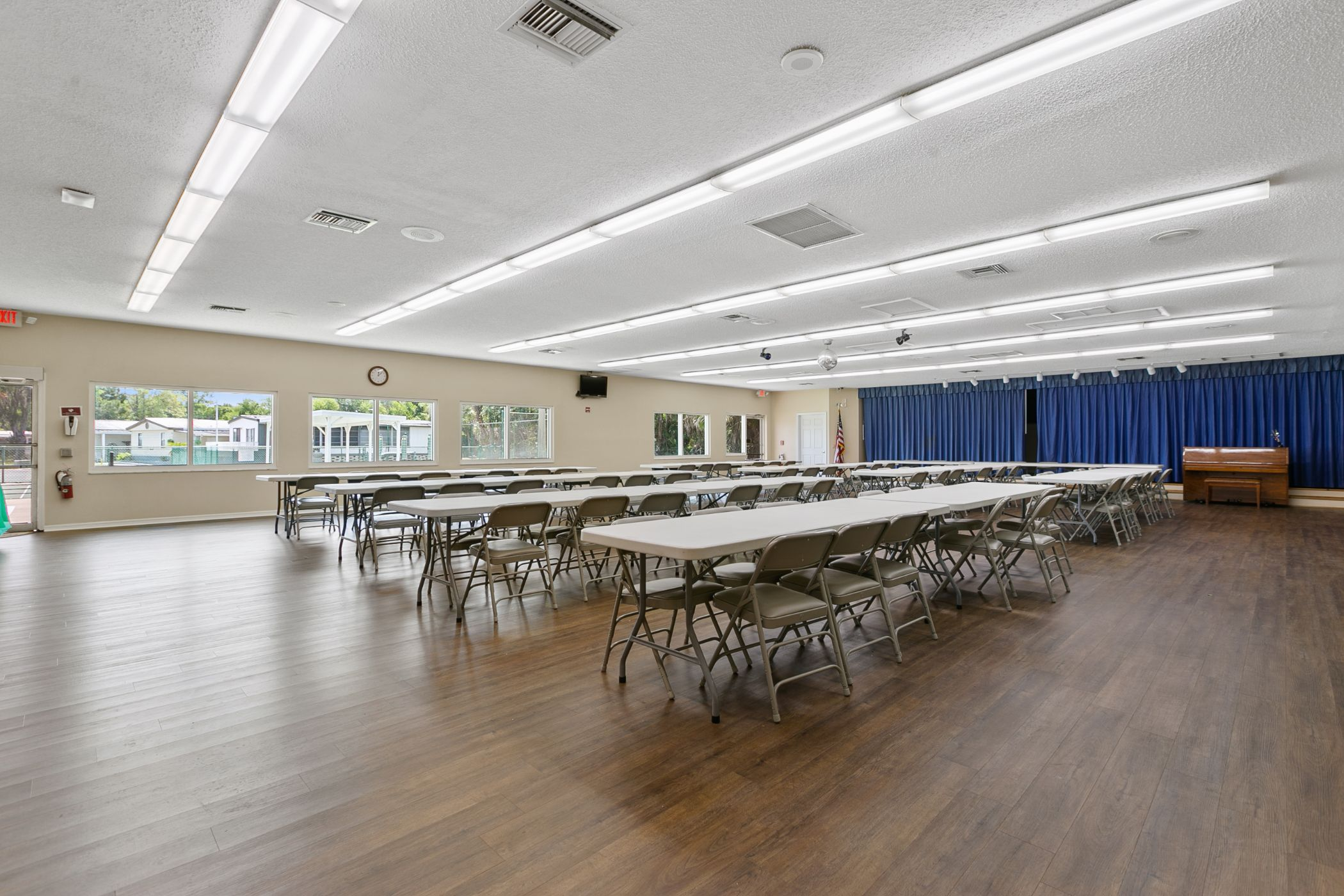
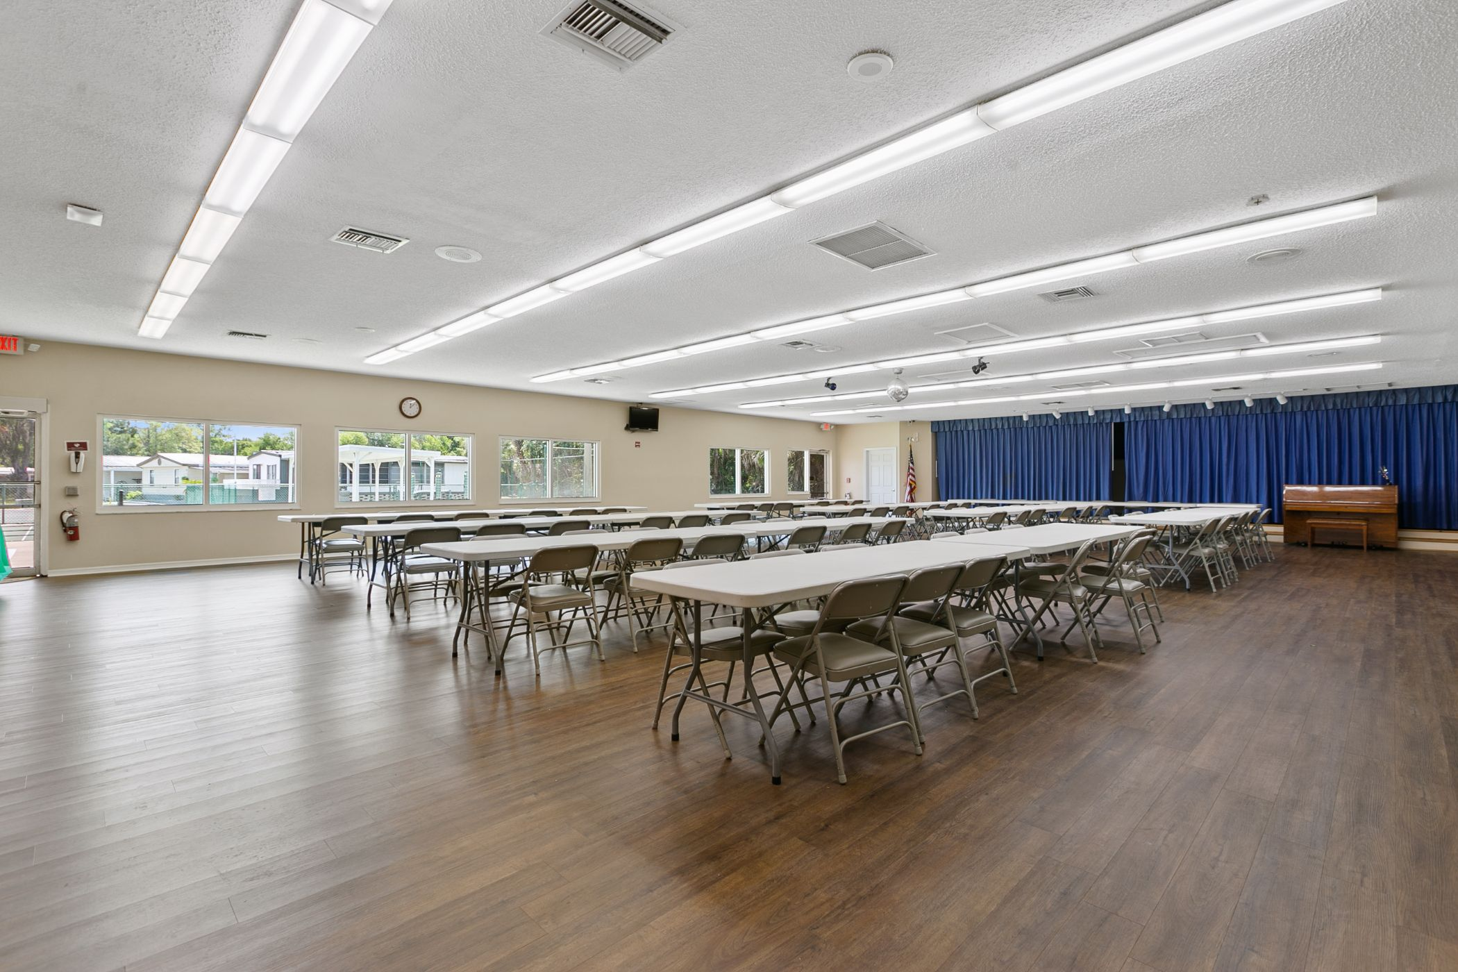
+ smoke detector (1256, 200)
